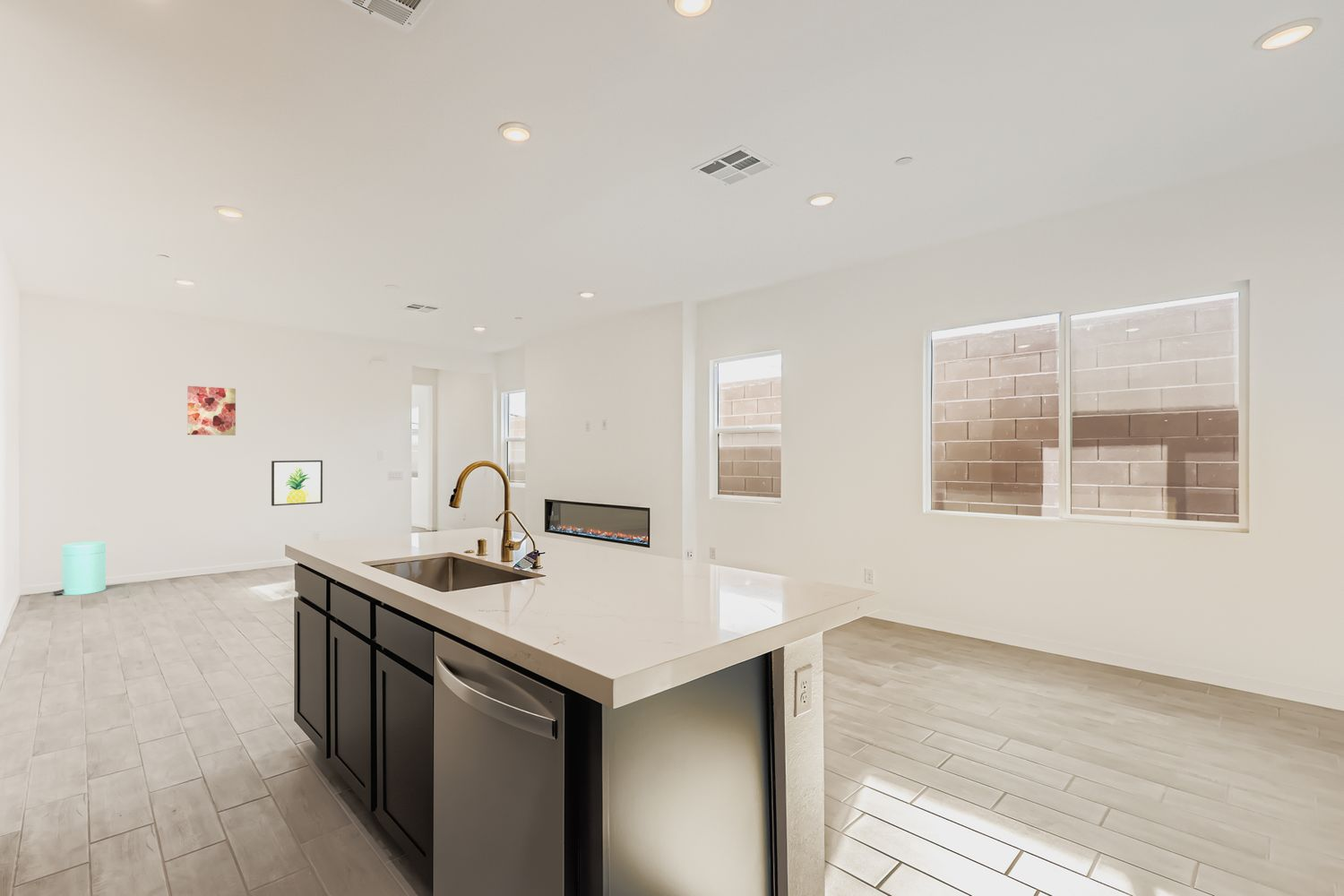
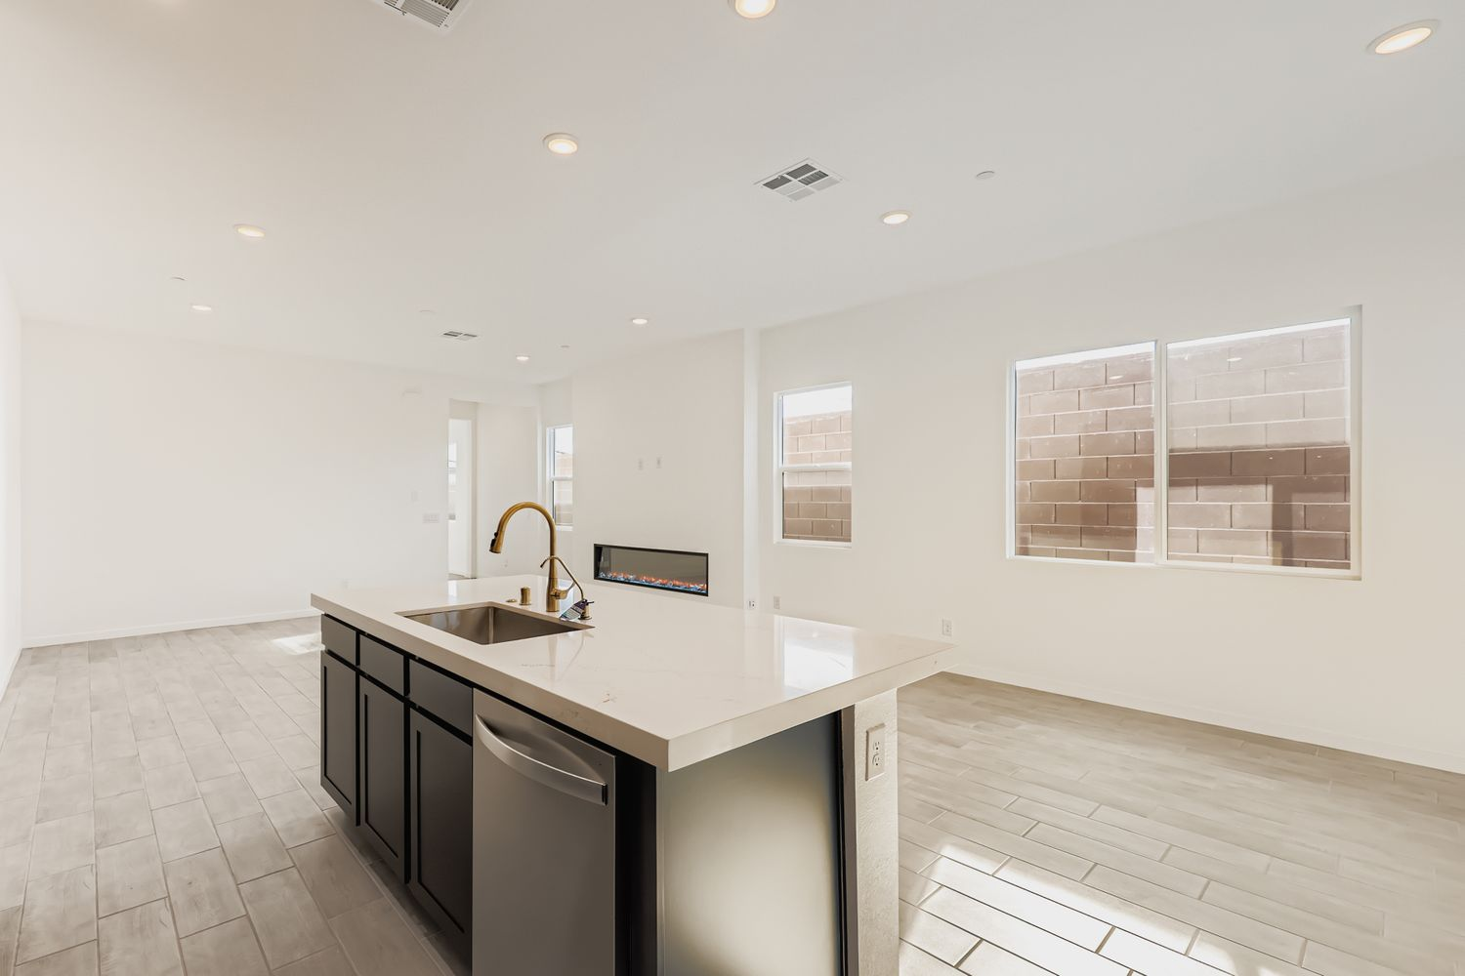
- wall art (297, 482)
- trash can (80, 567)
- wall art (211, 410)
